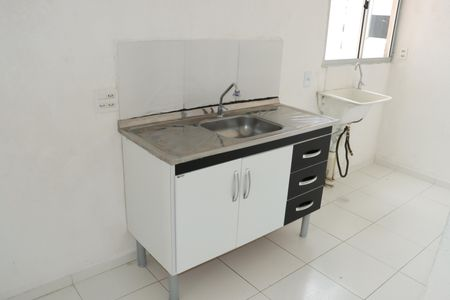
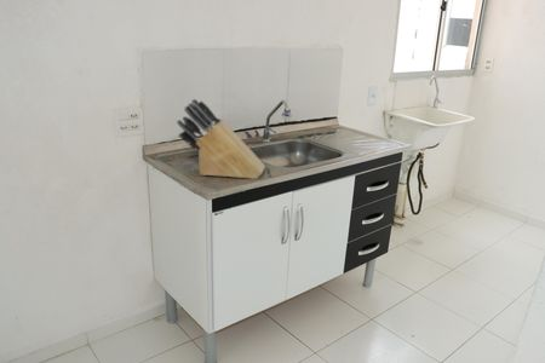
+ knife block (222, 137)
